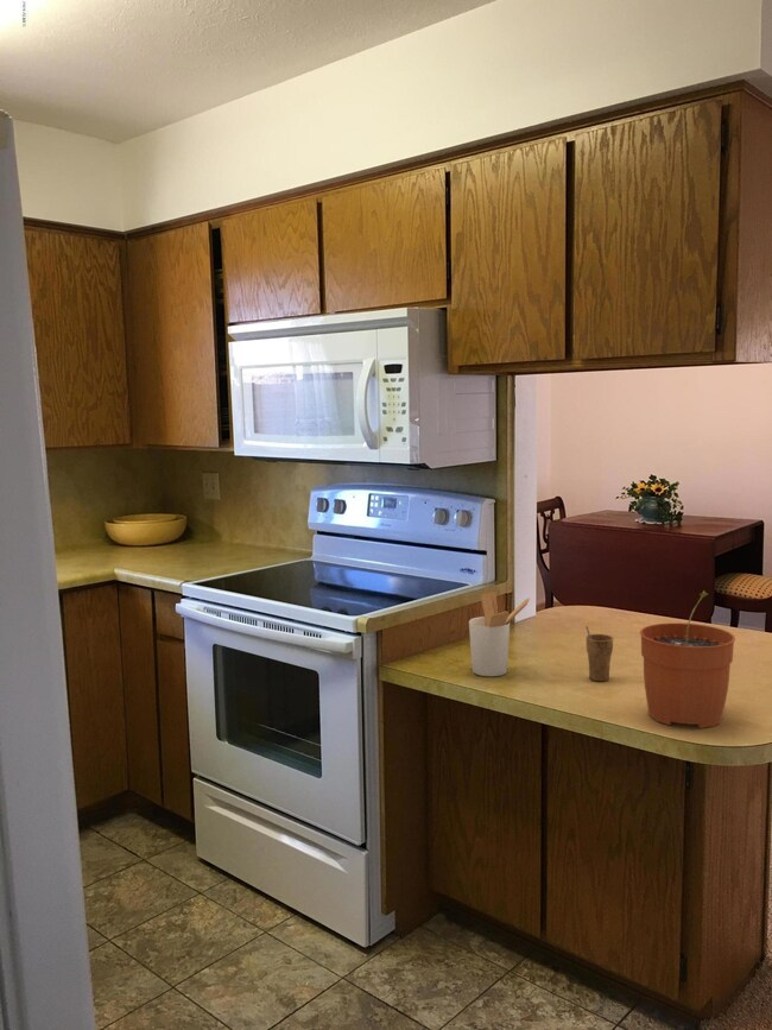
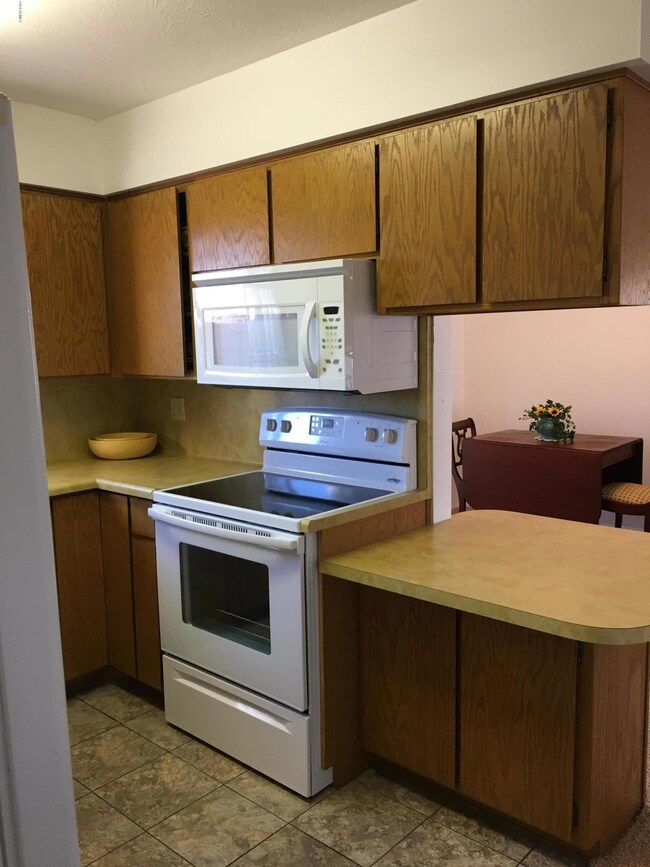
- utensil holder (500, 633)
- plant pot (685, 653)
- cup (599, 652)
